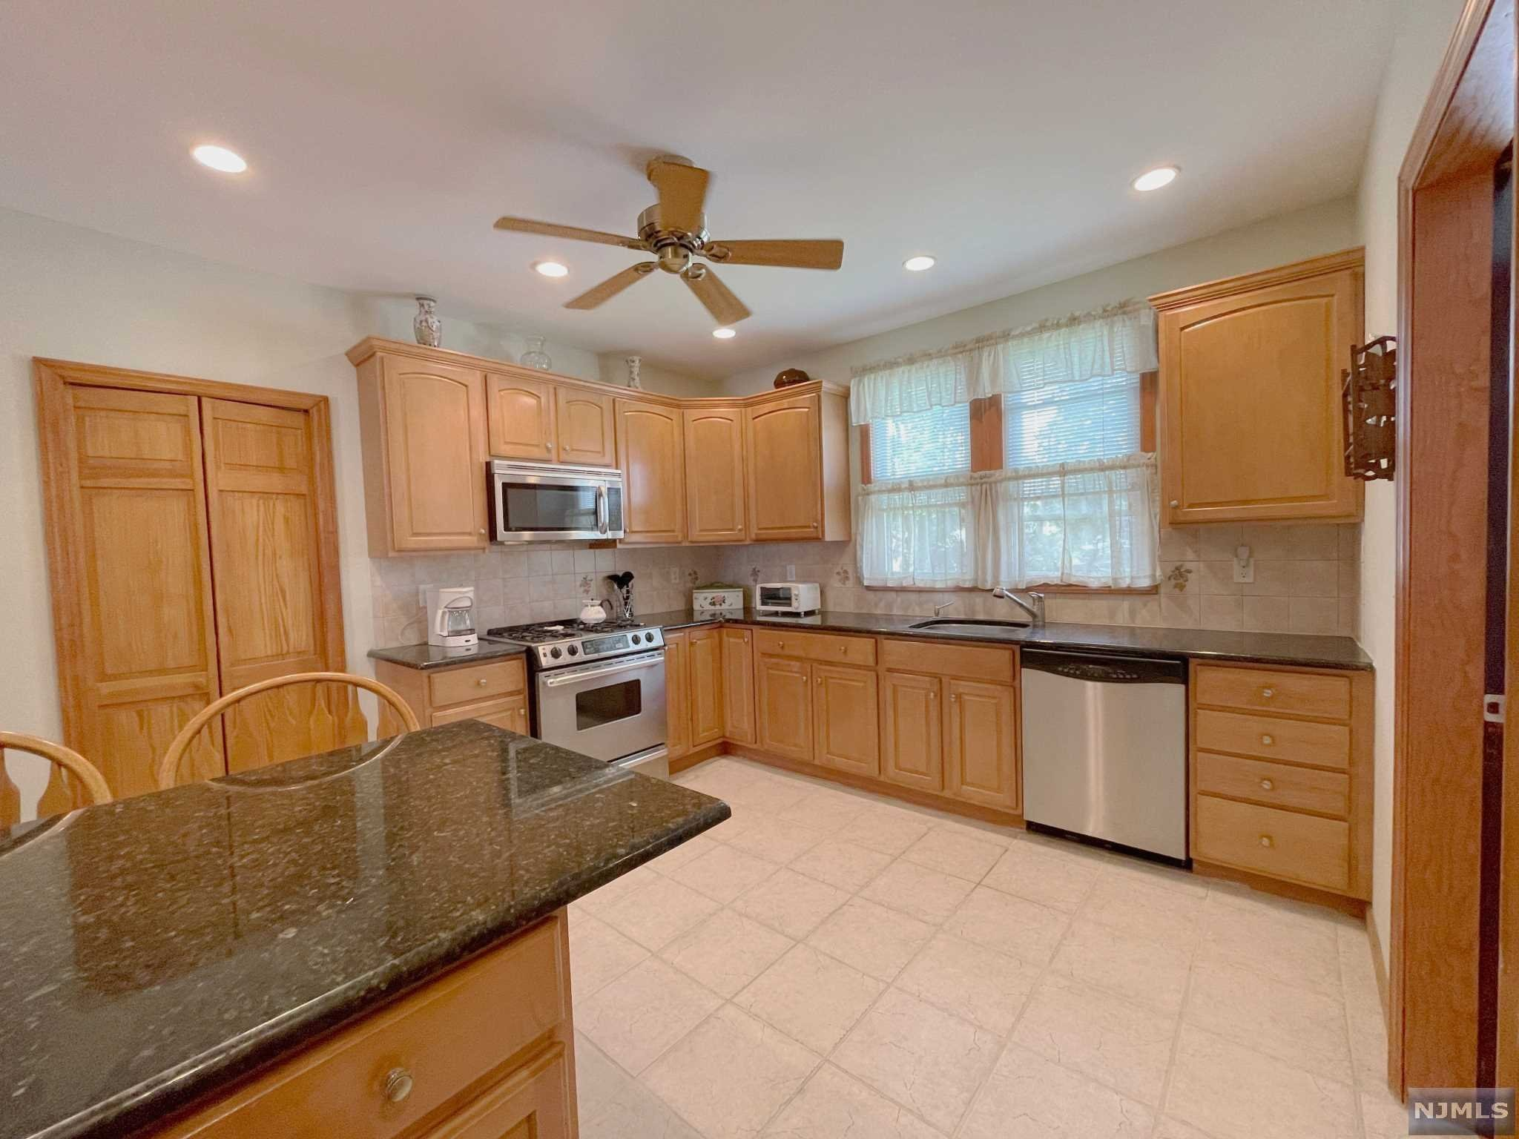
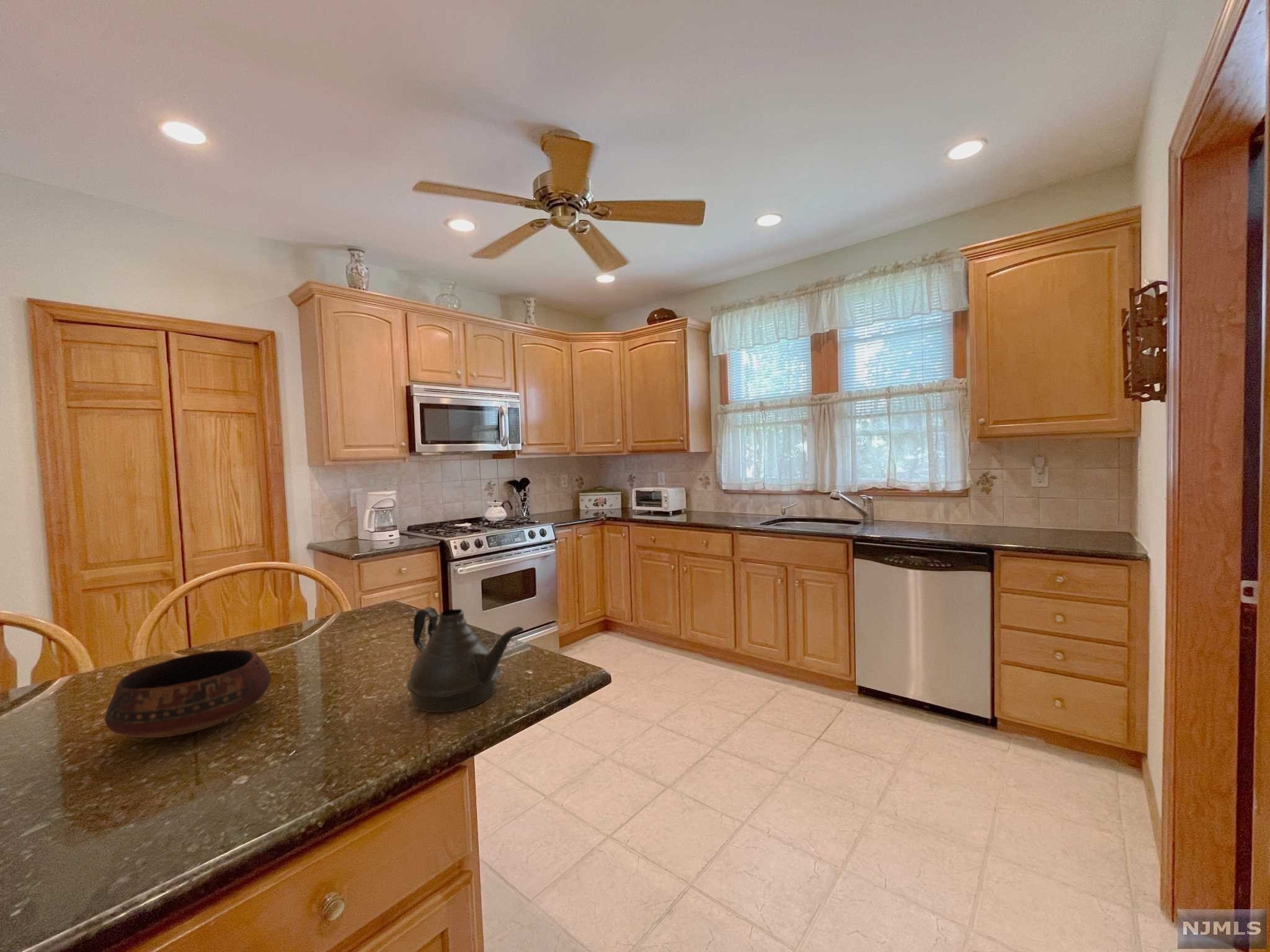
+ bowl (193, 695)
+ teapot (465, 656)
